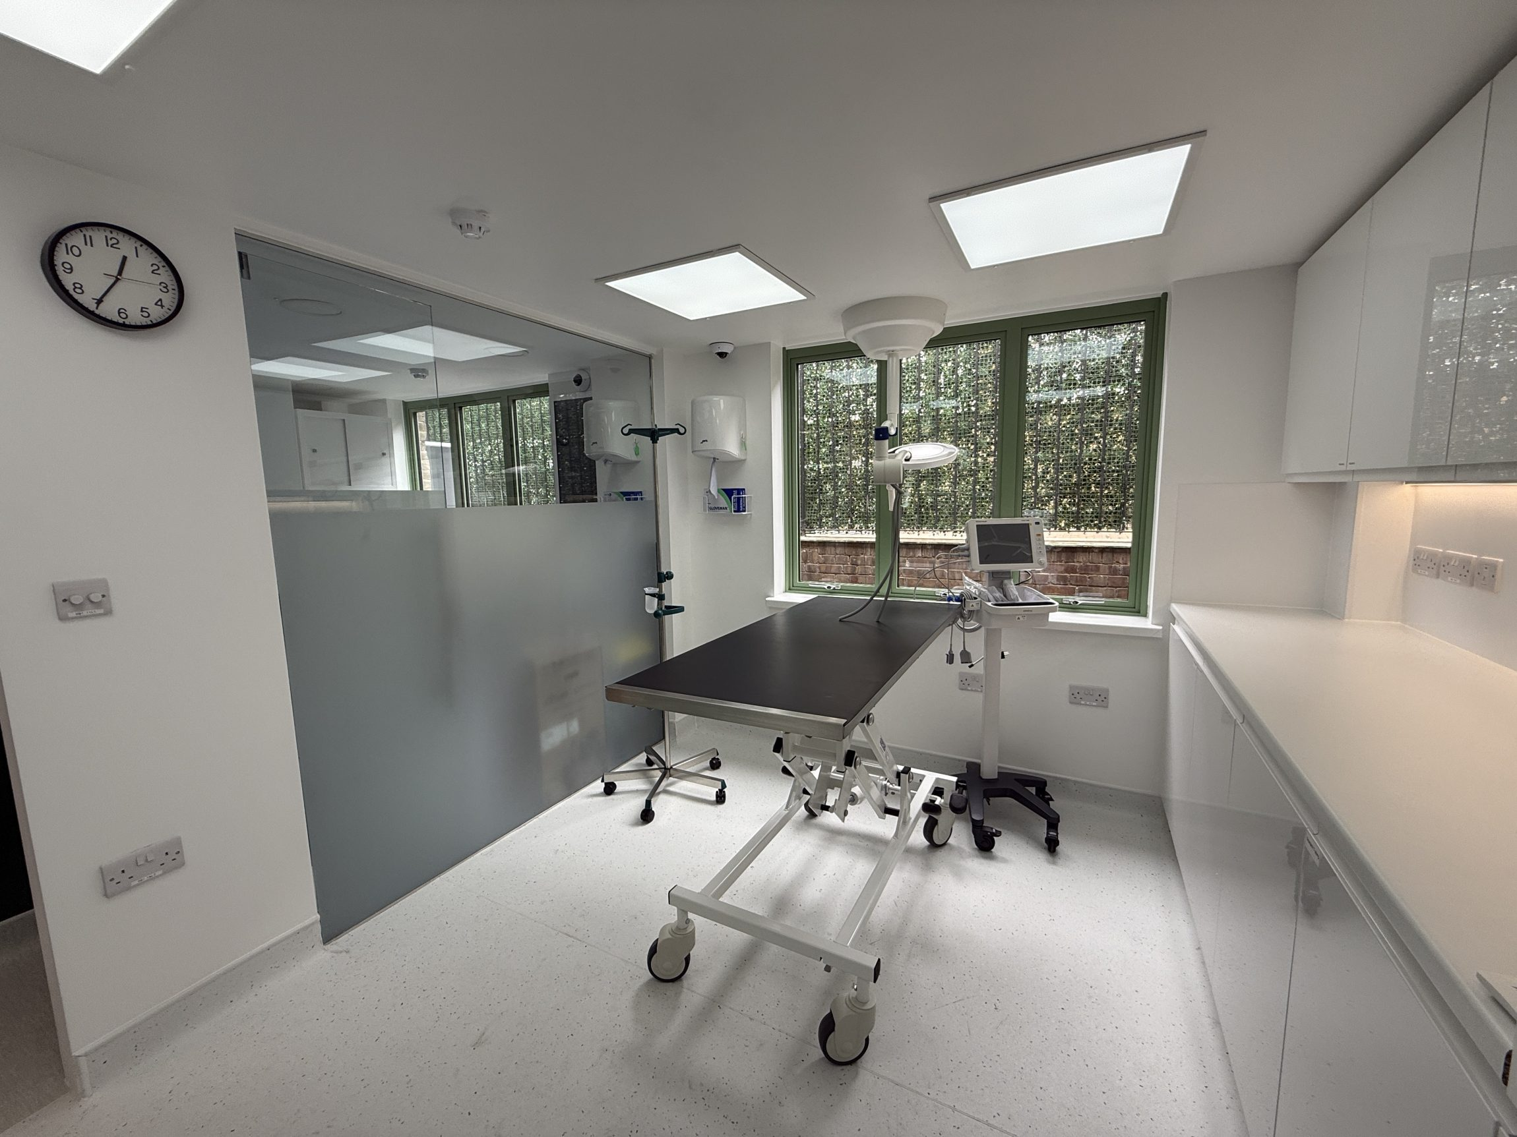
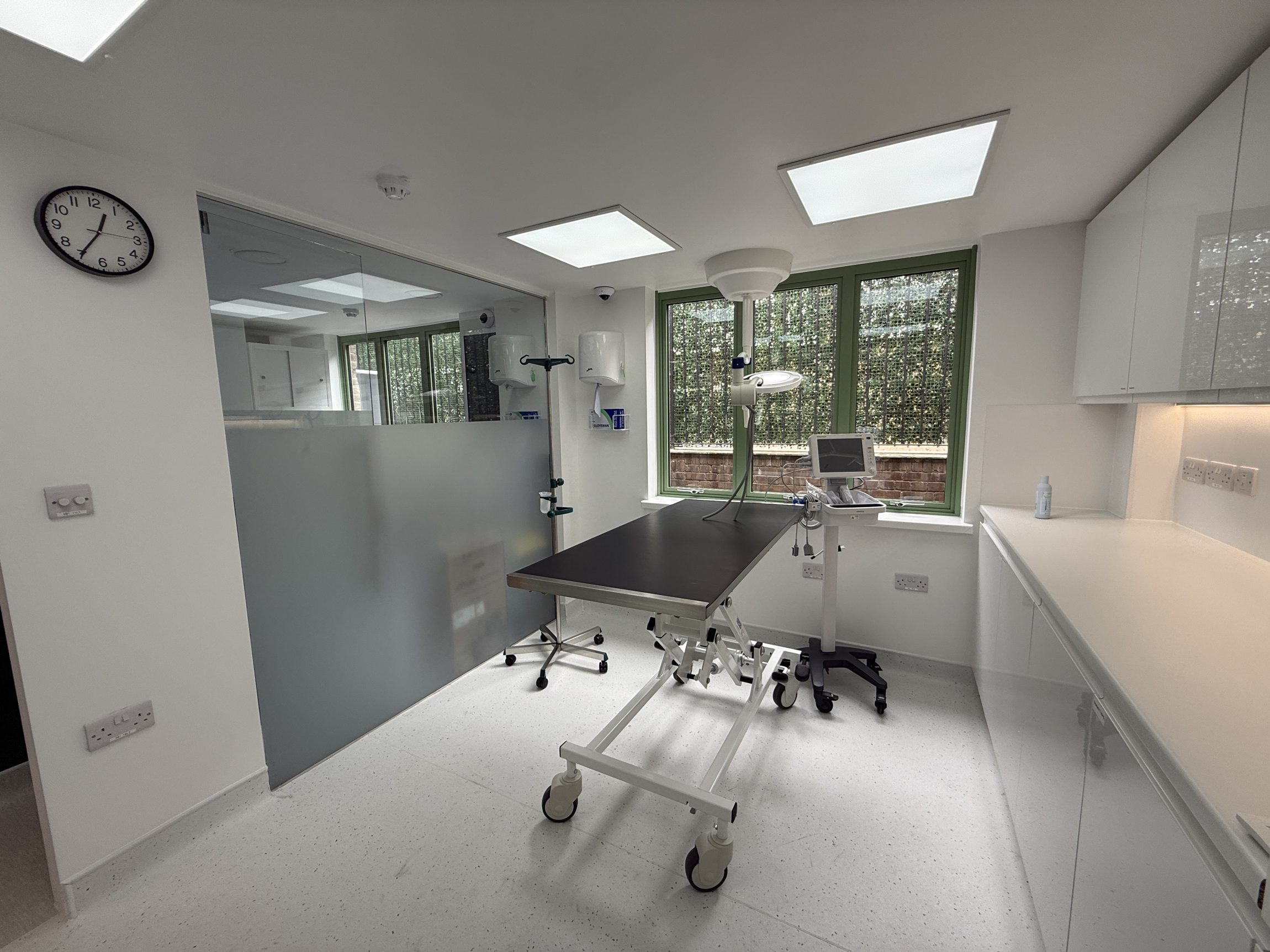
+ bottle (1043, 496)
